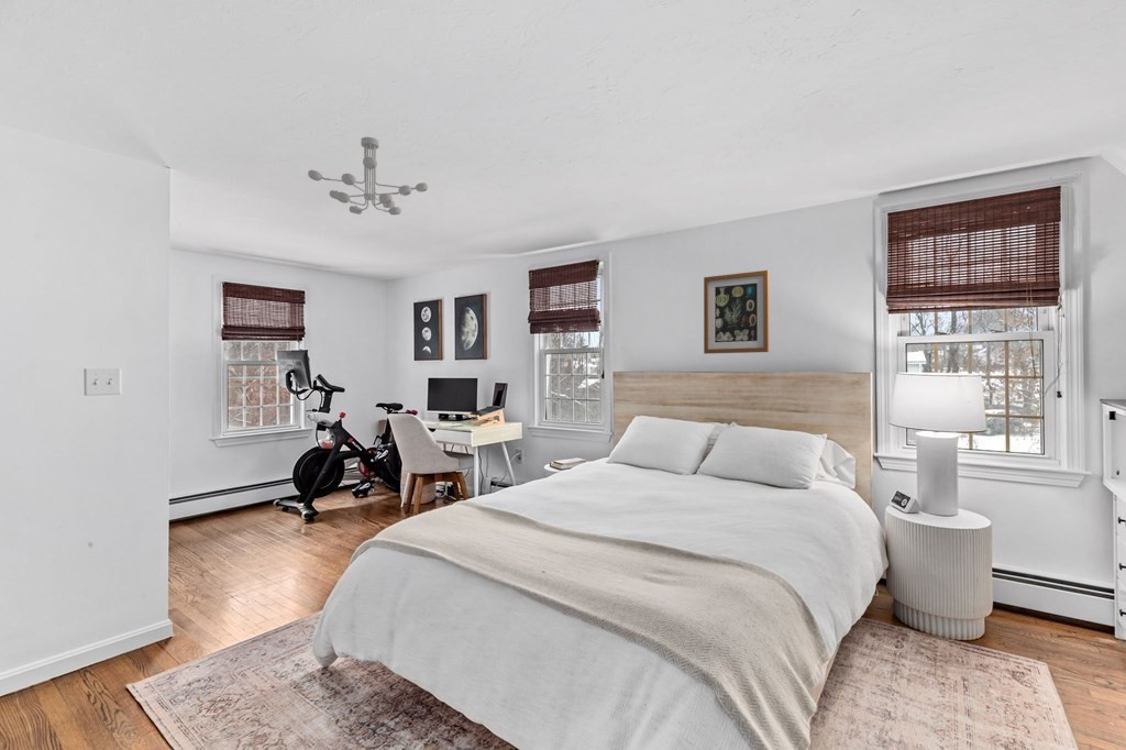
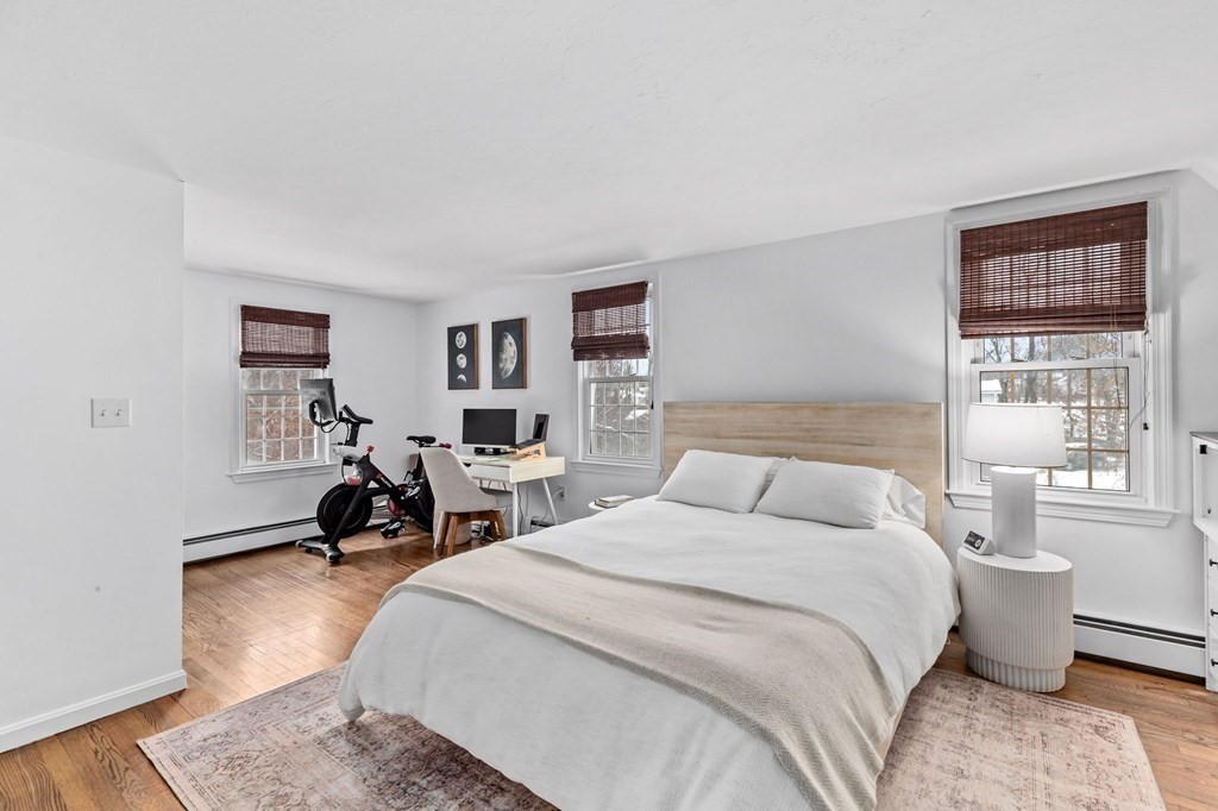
- ceiling light fixture (369, 174)
- wall art (735, 313)
